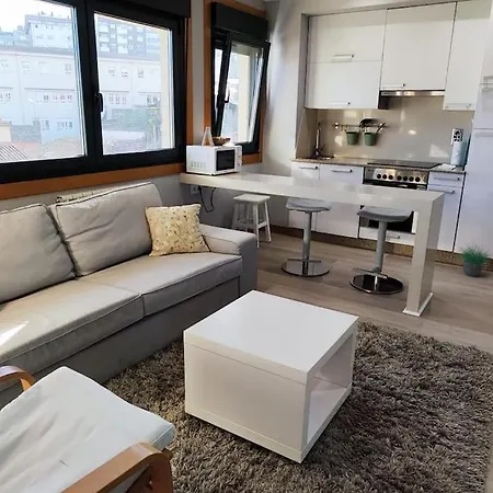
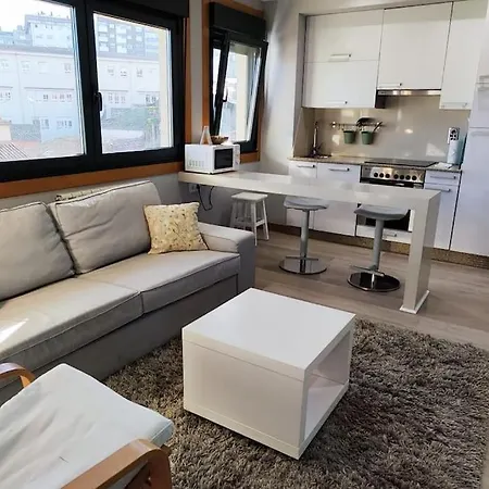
- potted plant (474, 255)
